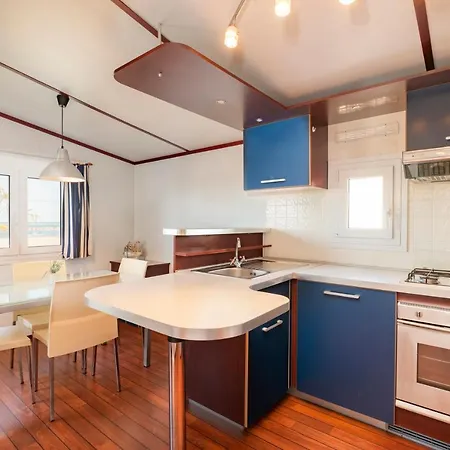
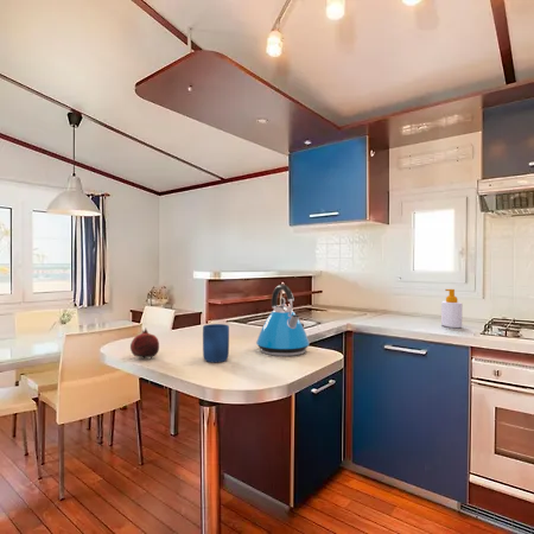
+ soap bottle (451, 307)
+ fruit (145, 342)
+ kettle (281, 317)
+ mug (212, 342)
